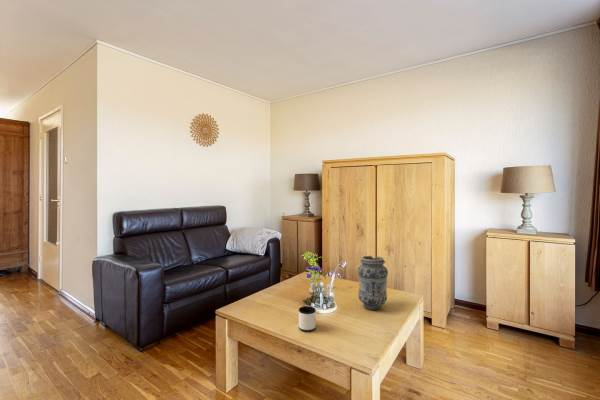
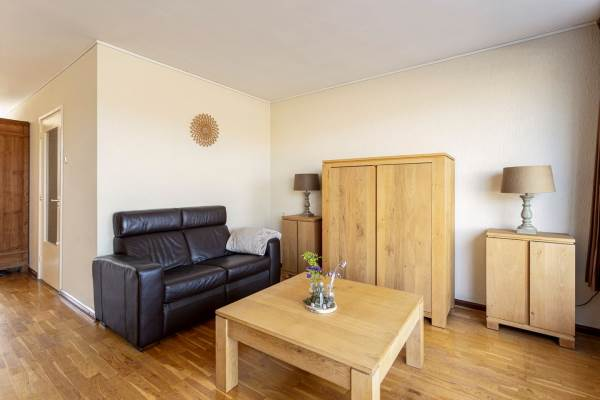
- vase (372, 282)
- mug (307, 317)
